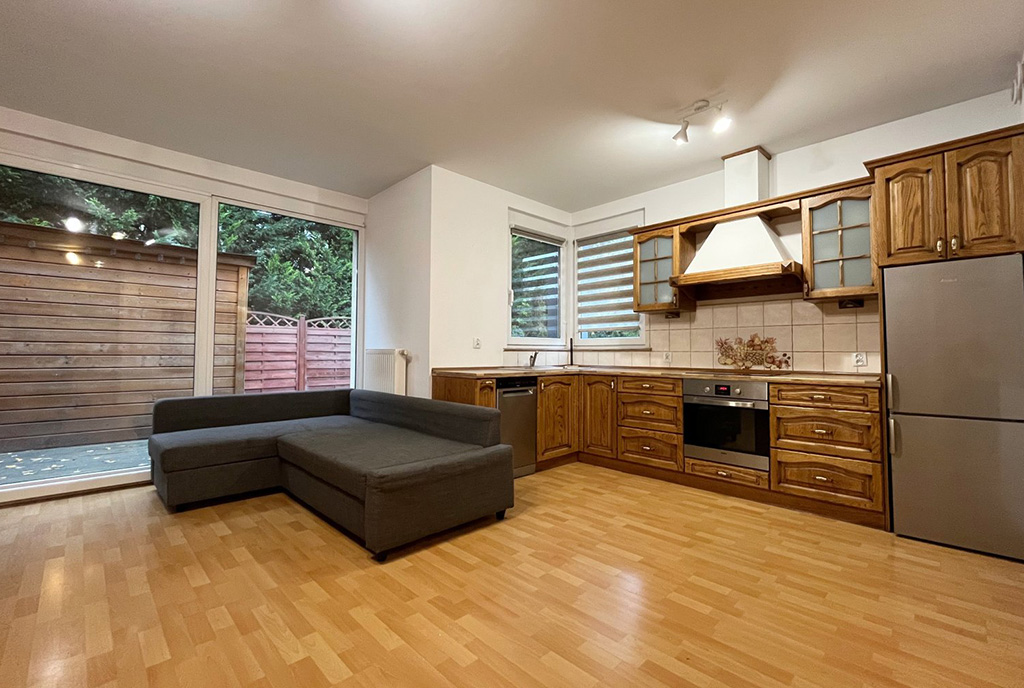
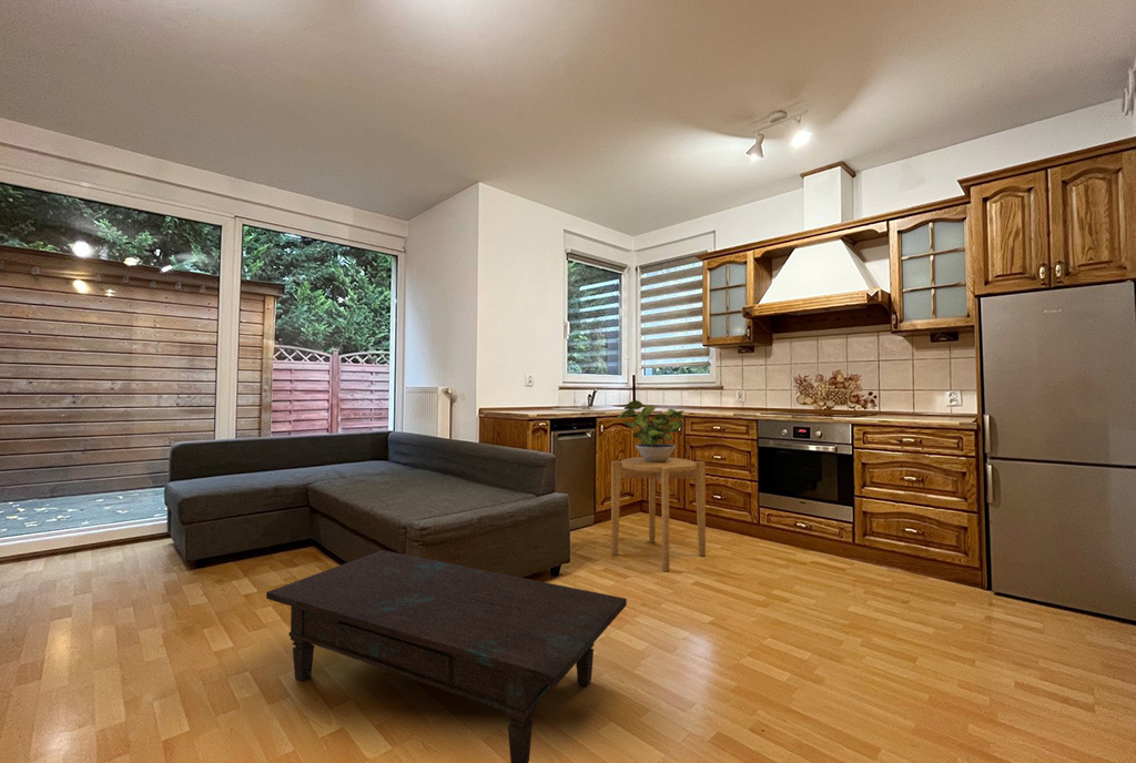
+ coffee table (443, 637)
+ potted plant (651, 430)
+ side table (655, 508)
